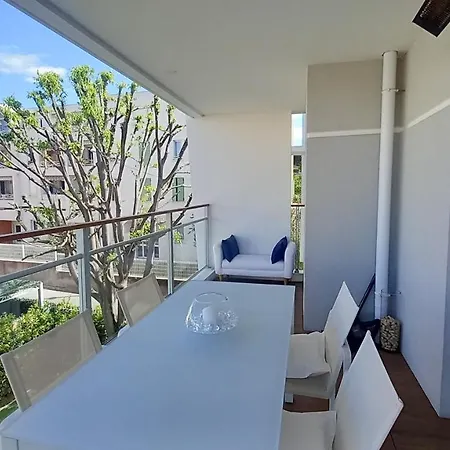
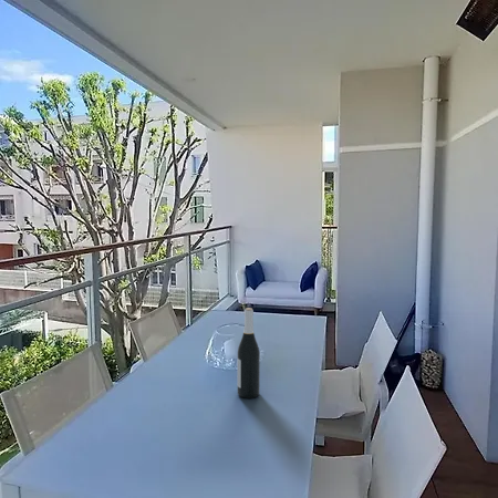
+ wine bottle (248, 351)
